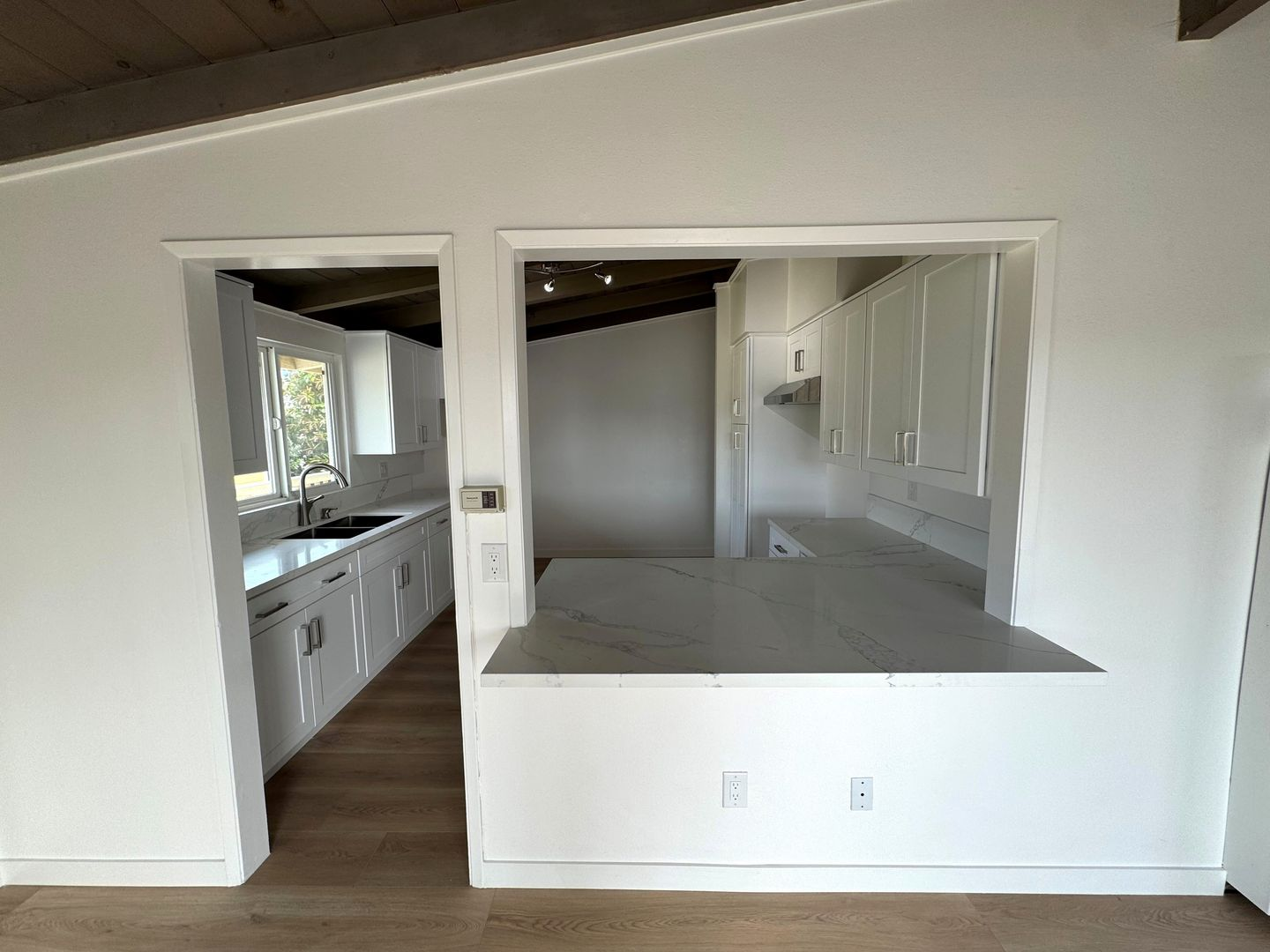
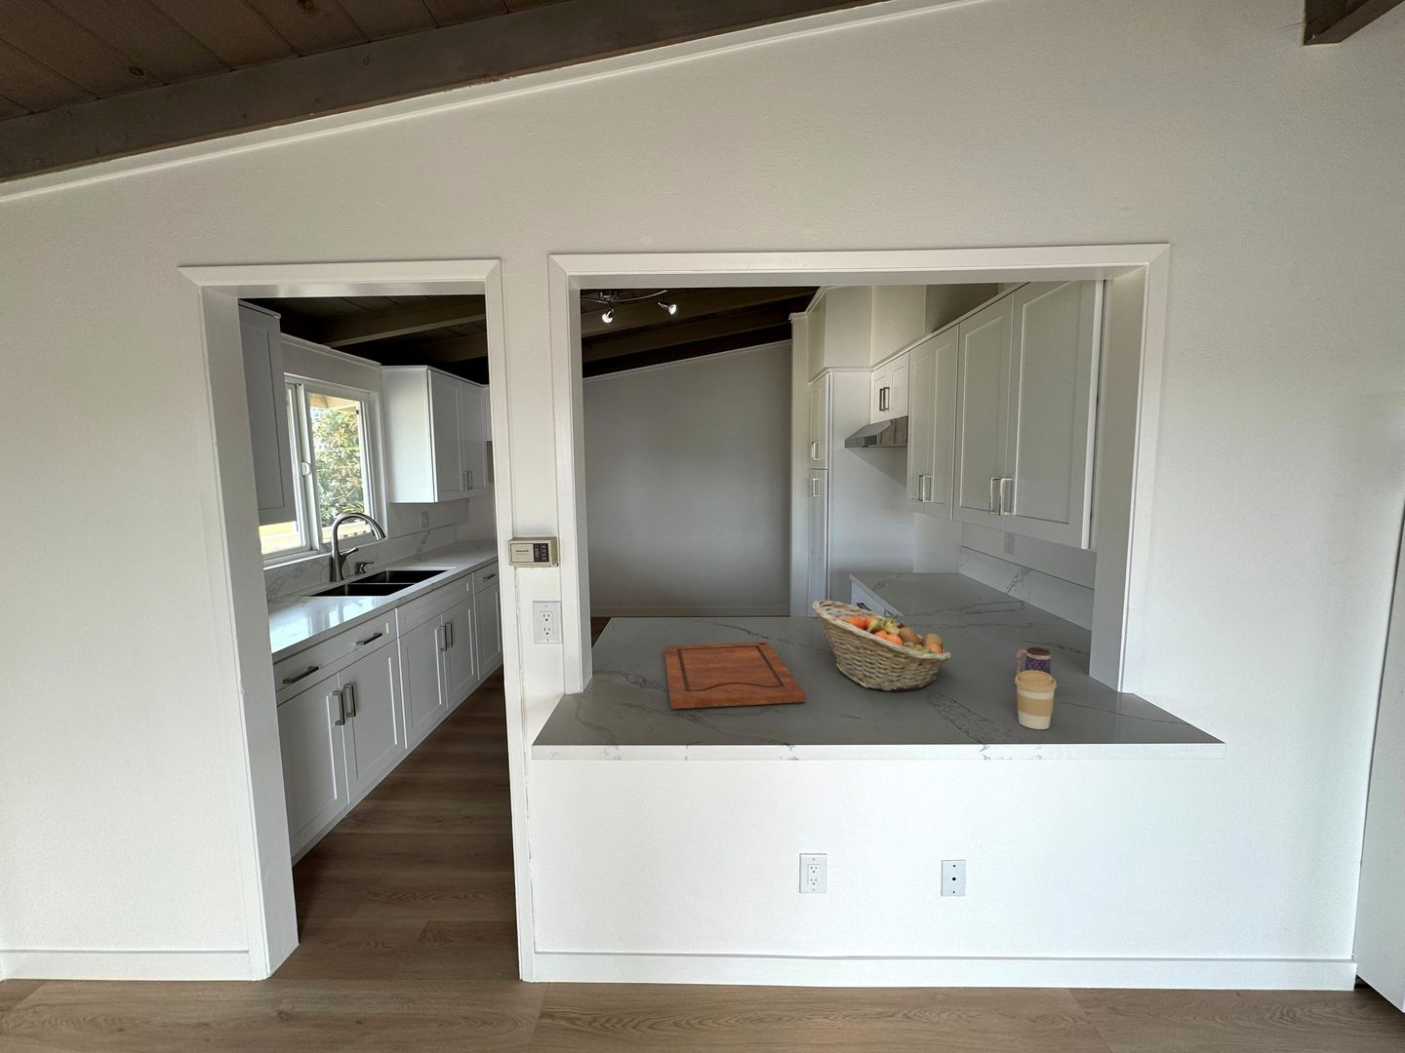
+ coffee cup (1034, 698)
+ mug (1032, 668)
+ cutting board (726, 670)
+ fruit basket (877, 639)
